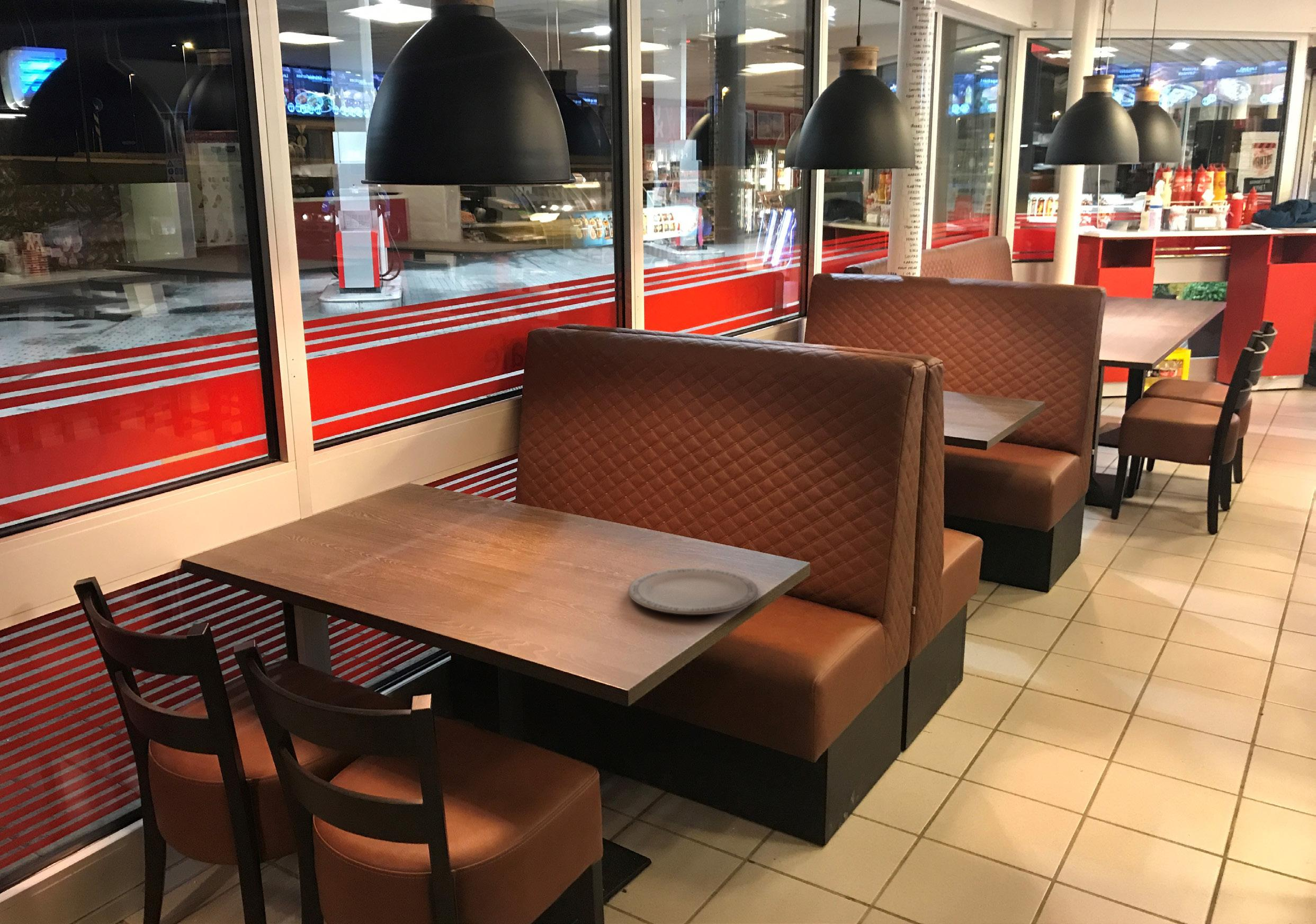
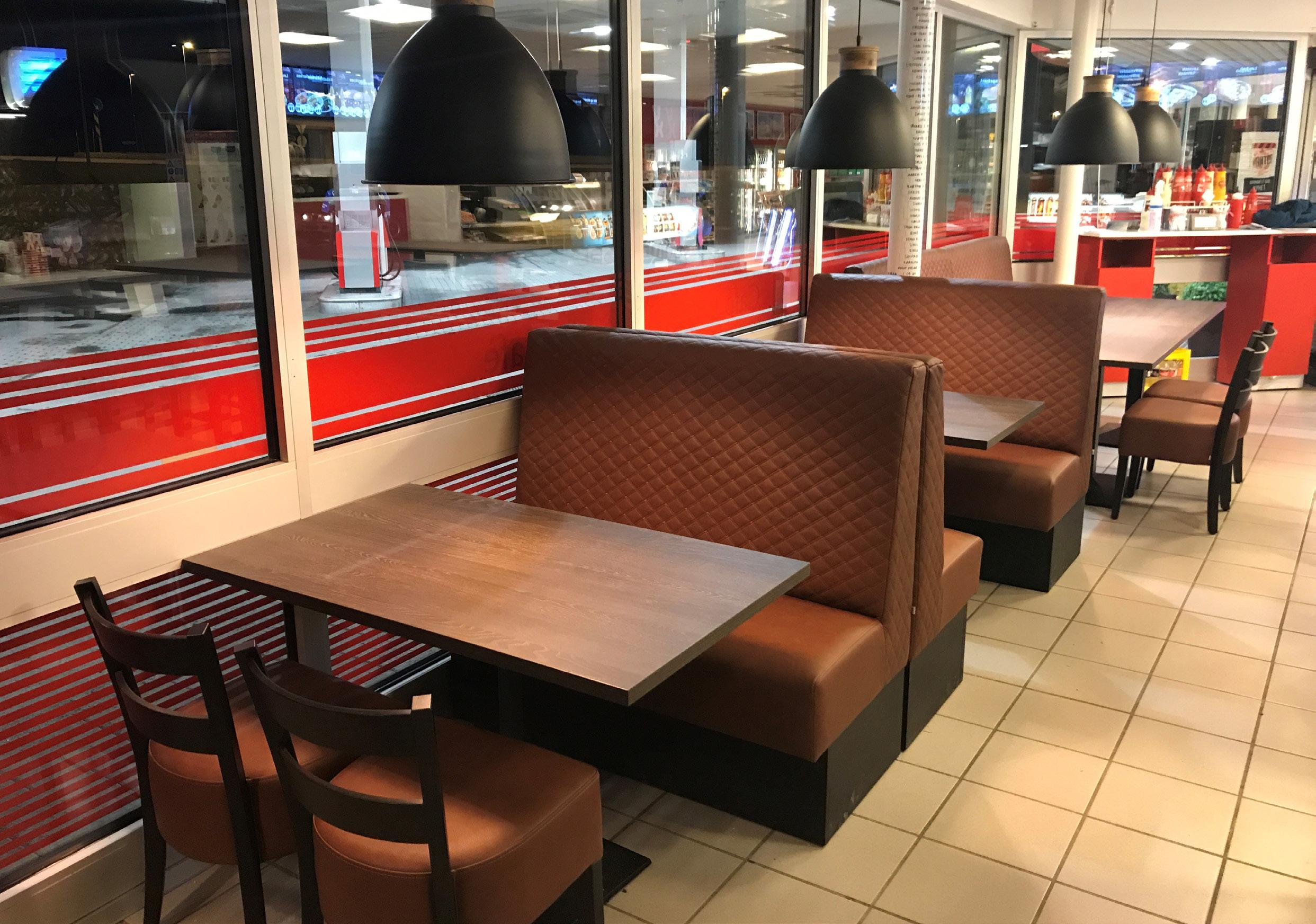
- plate (693, 592)
